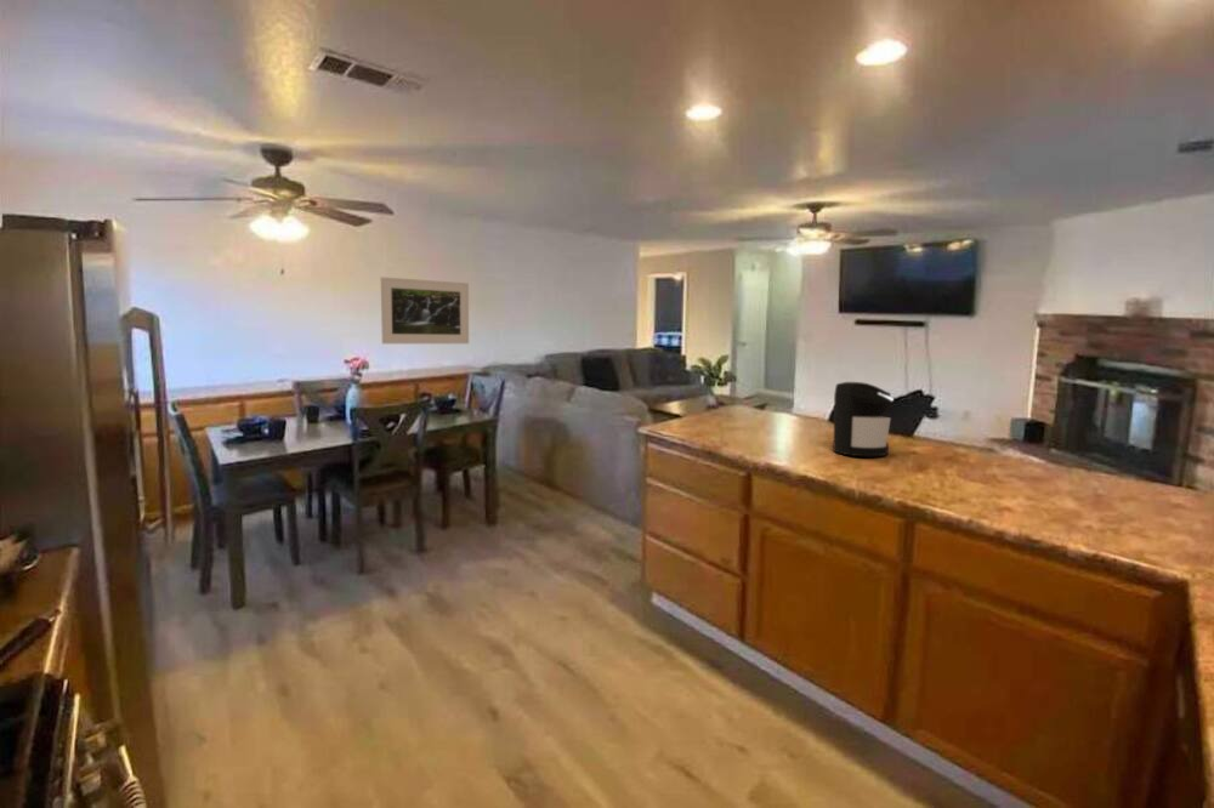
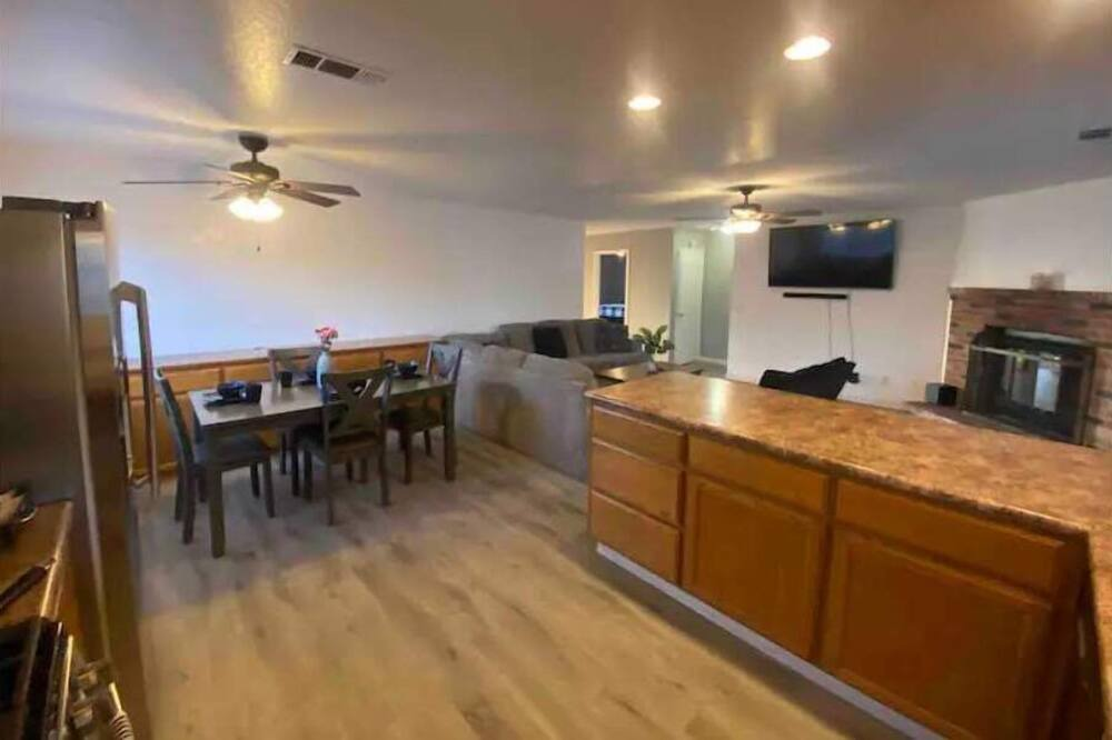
- coffee maker (864, 416)
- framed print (426, 312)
